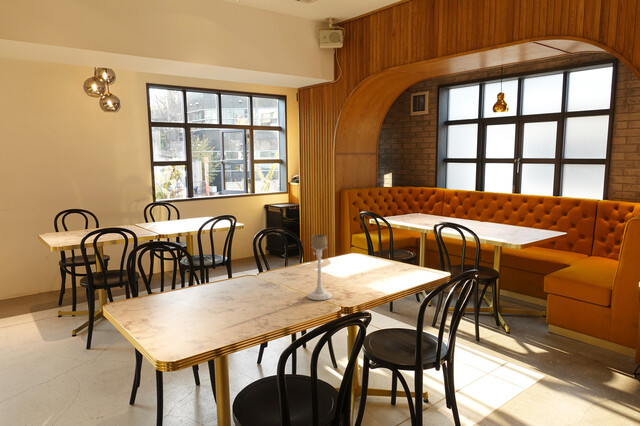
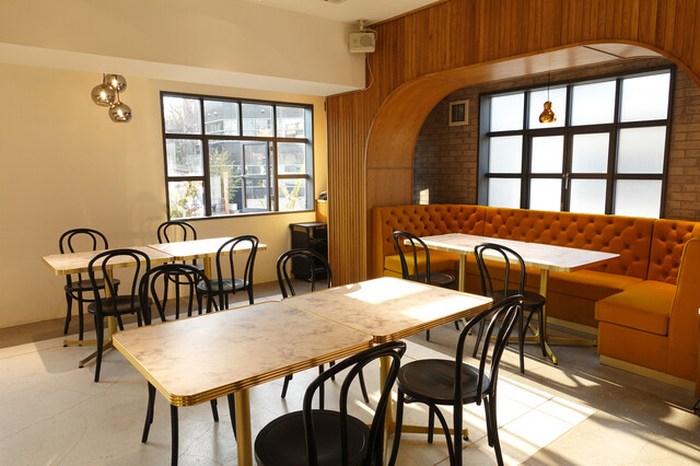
- candle holder (319, 266)
